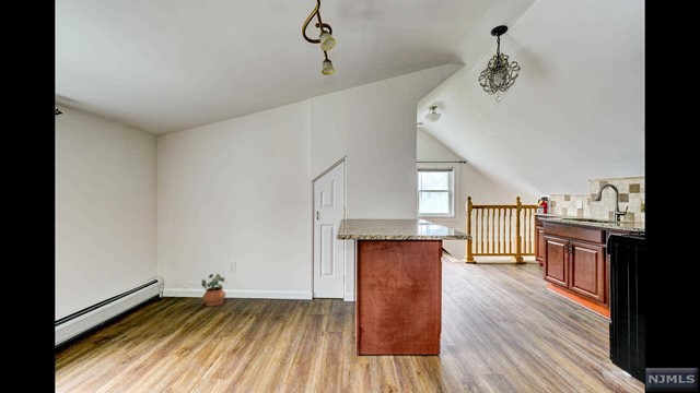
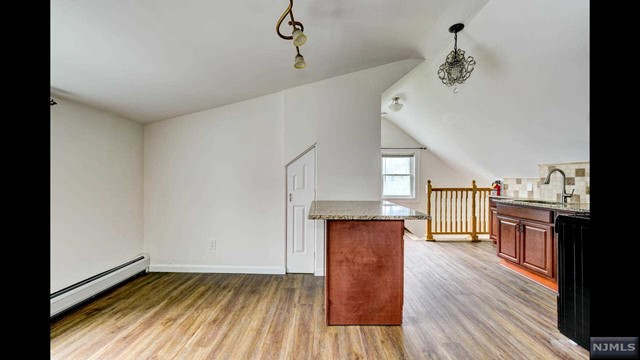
- potted plant (214, 288)
